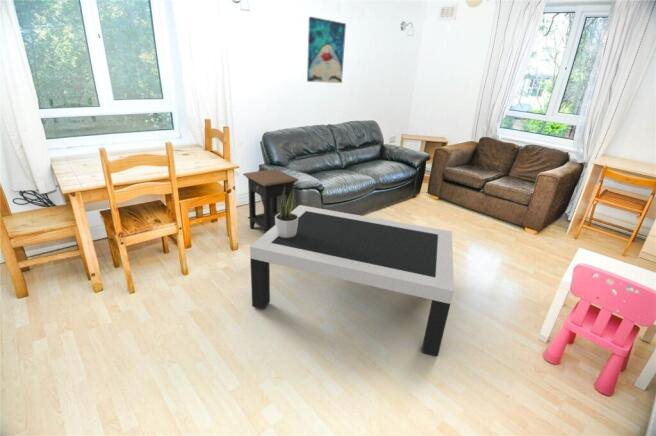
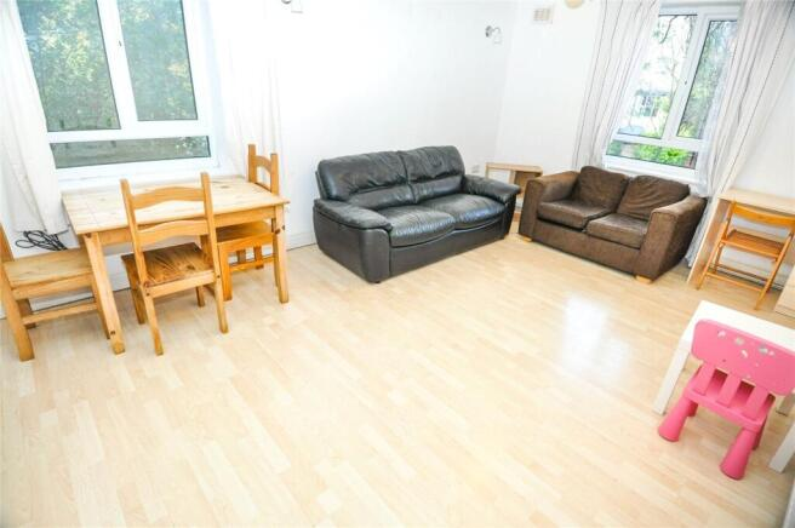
- side table (270, 204)
- coffee table (356, 267)
- potted plant (286, 210)
- wall art (326, 52)
